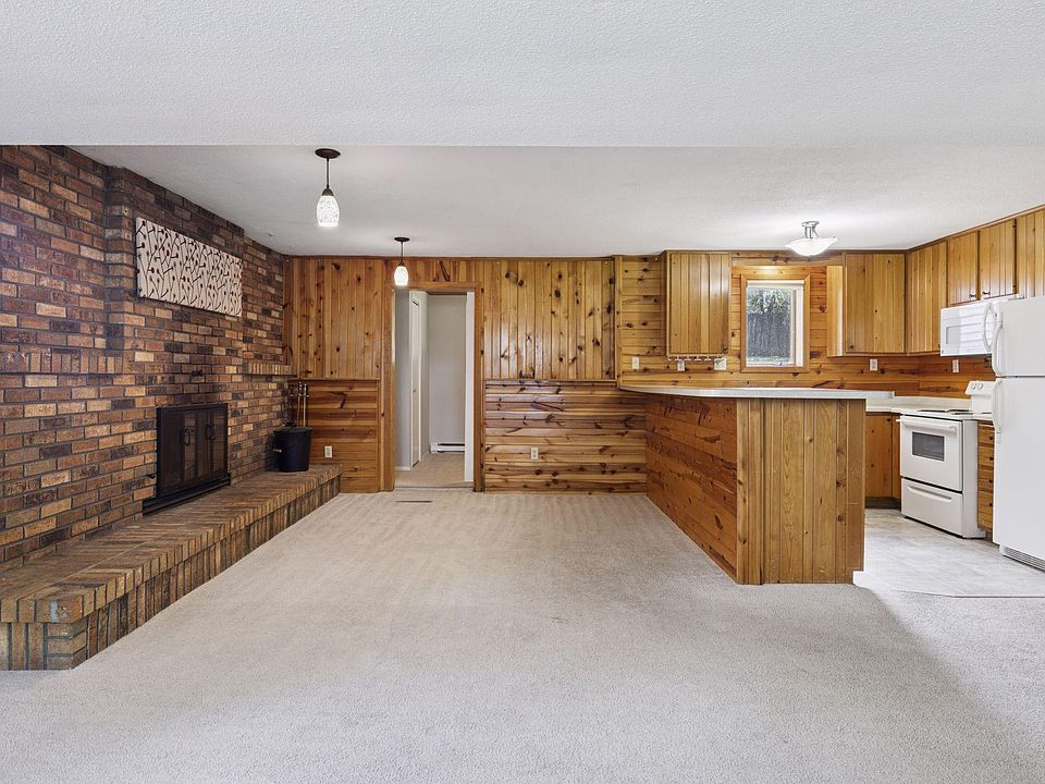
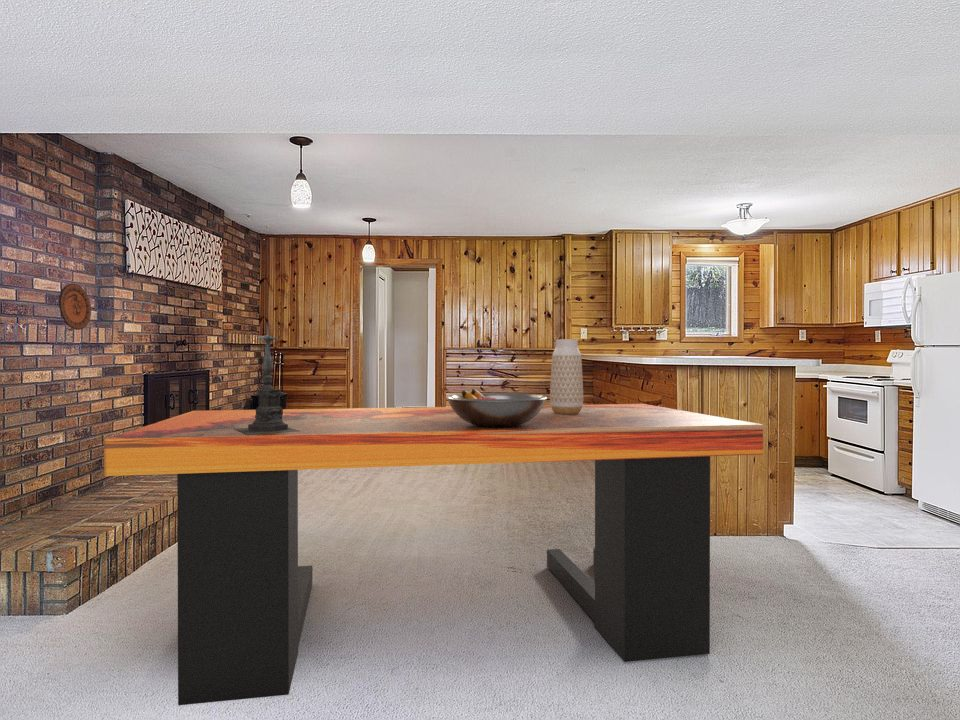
+ vase (566, 376)
+ decorative plate (74, 306)
+ fruit bowl (496, 406)
+ dining table (446, 464)
+ candle holder (266, 375)
